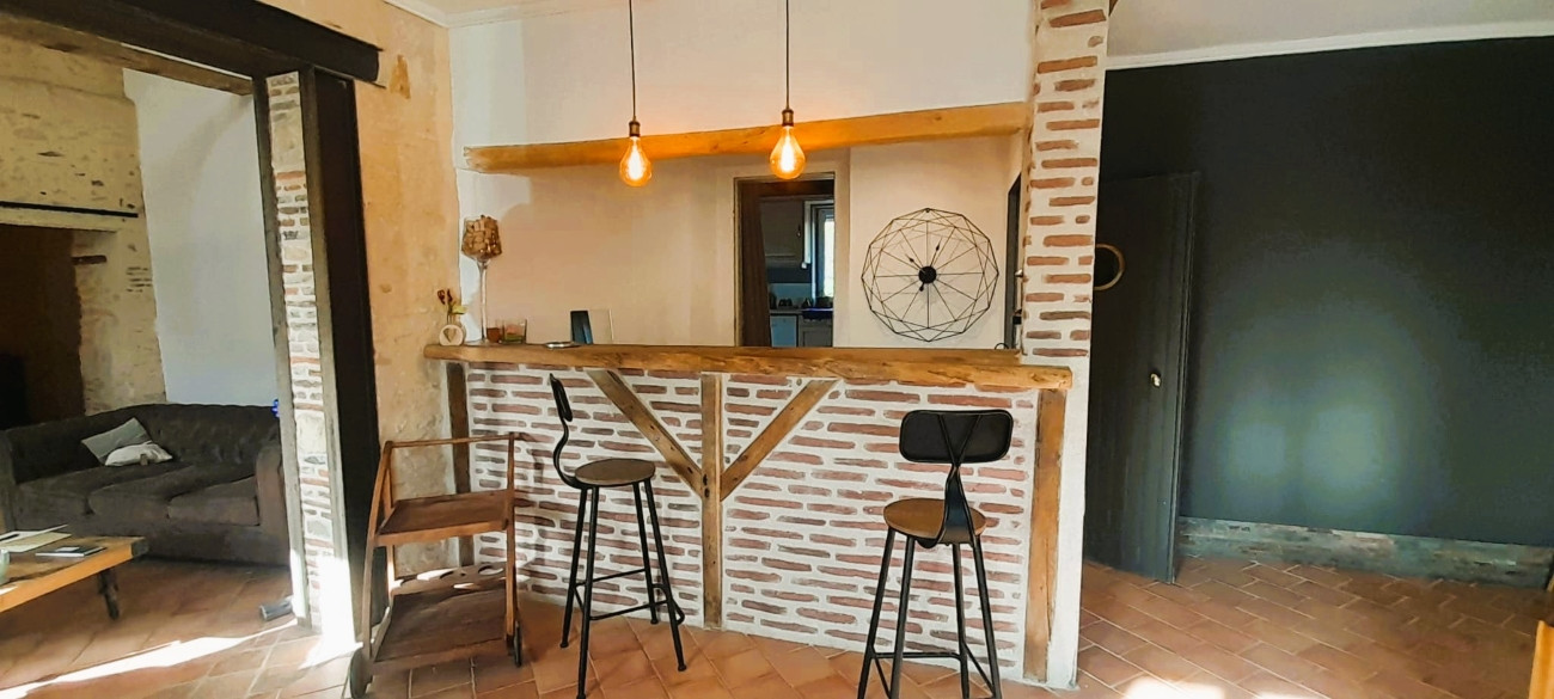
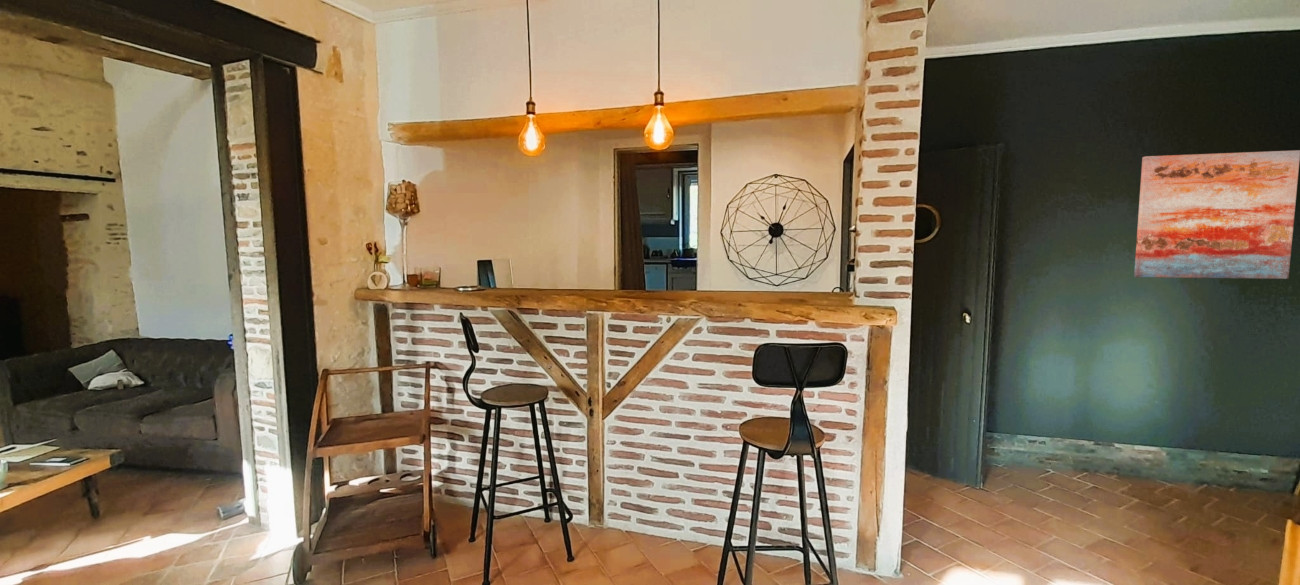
+ wall art (1213, 216)
